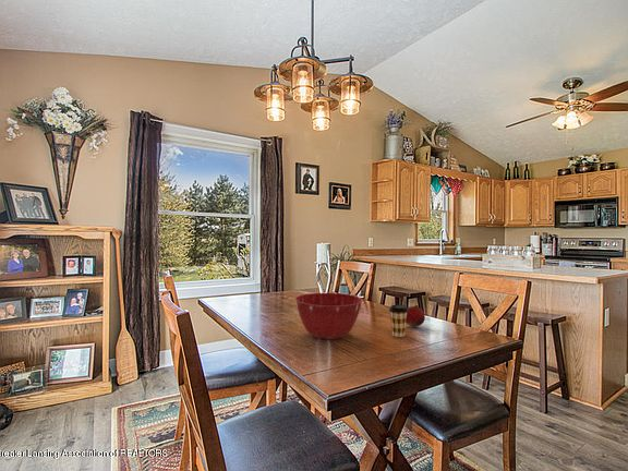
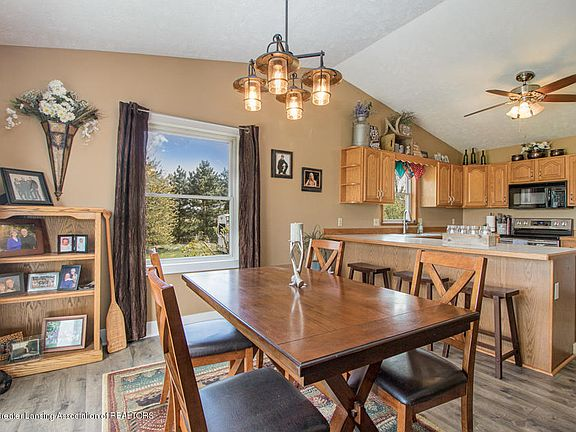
- mixing bowl (328, 316)
- coffee cup (398, 321)
- fruit (413, 315)
